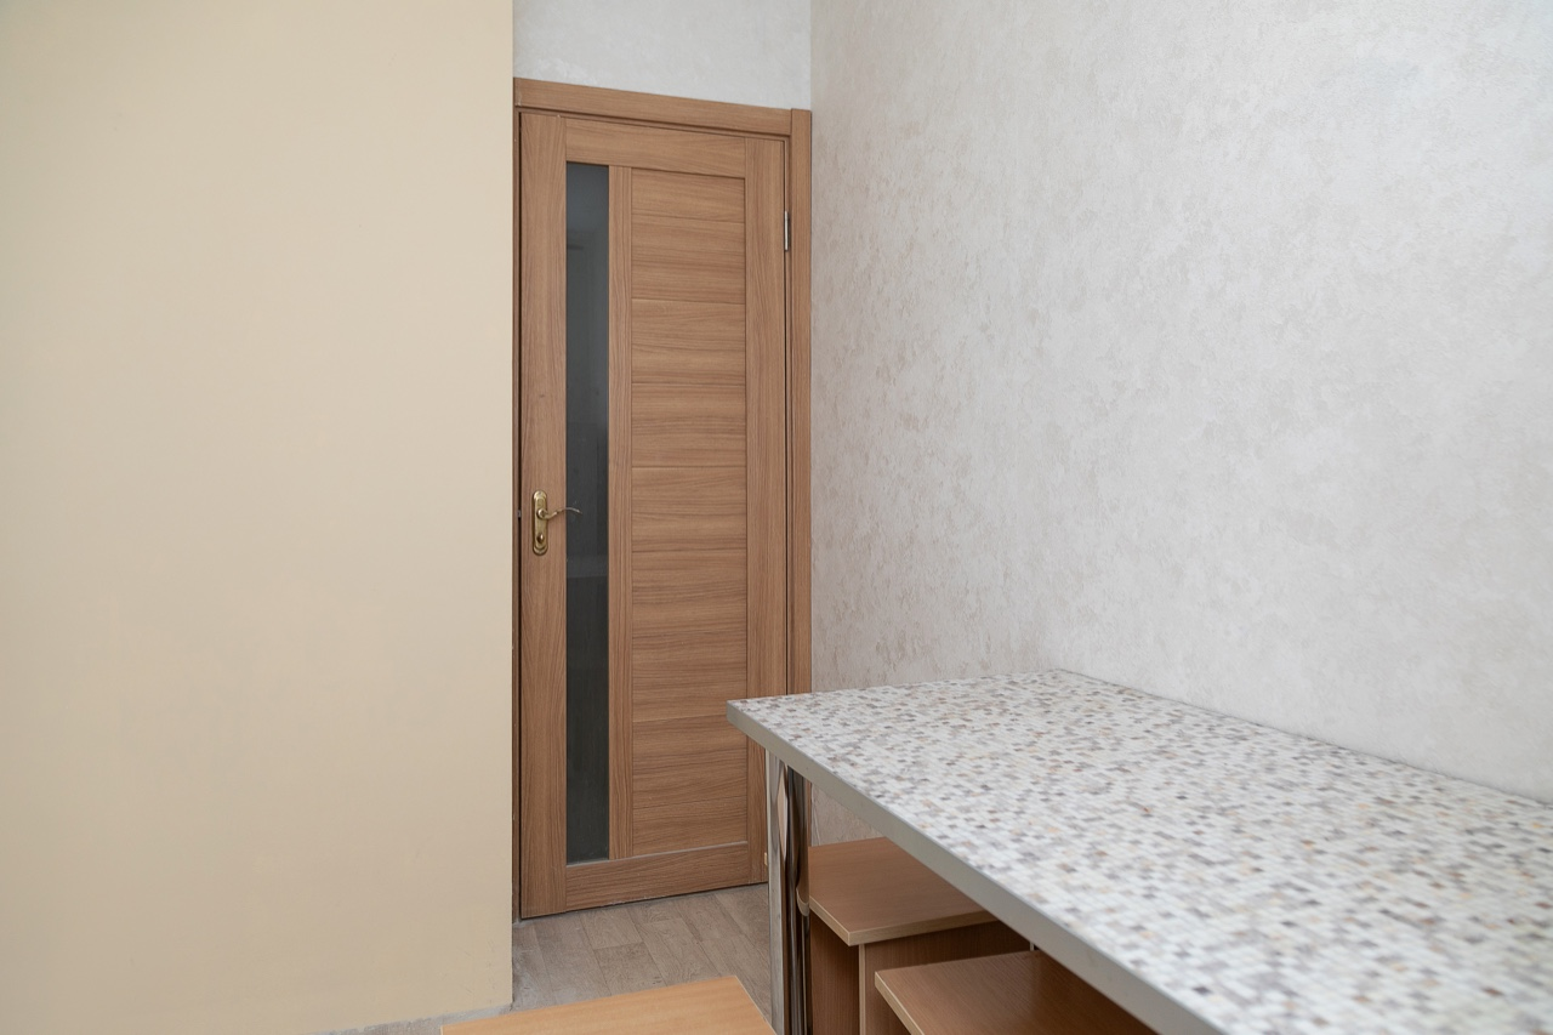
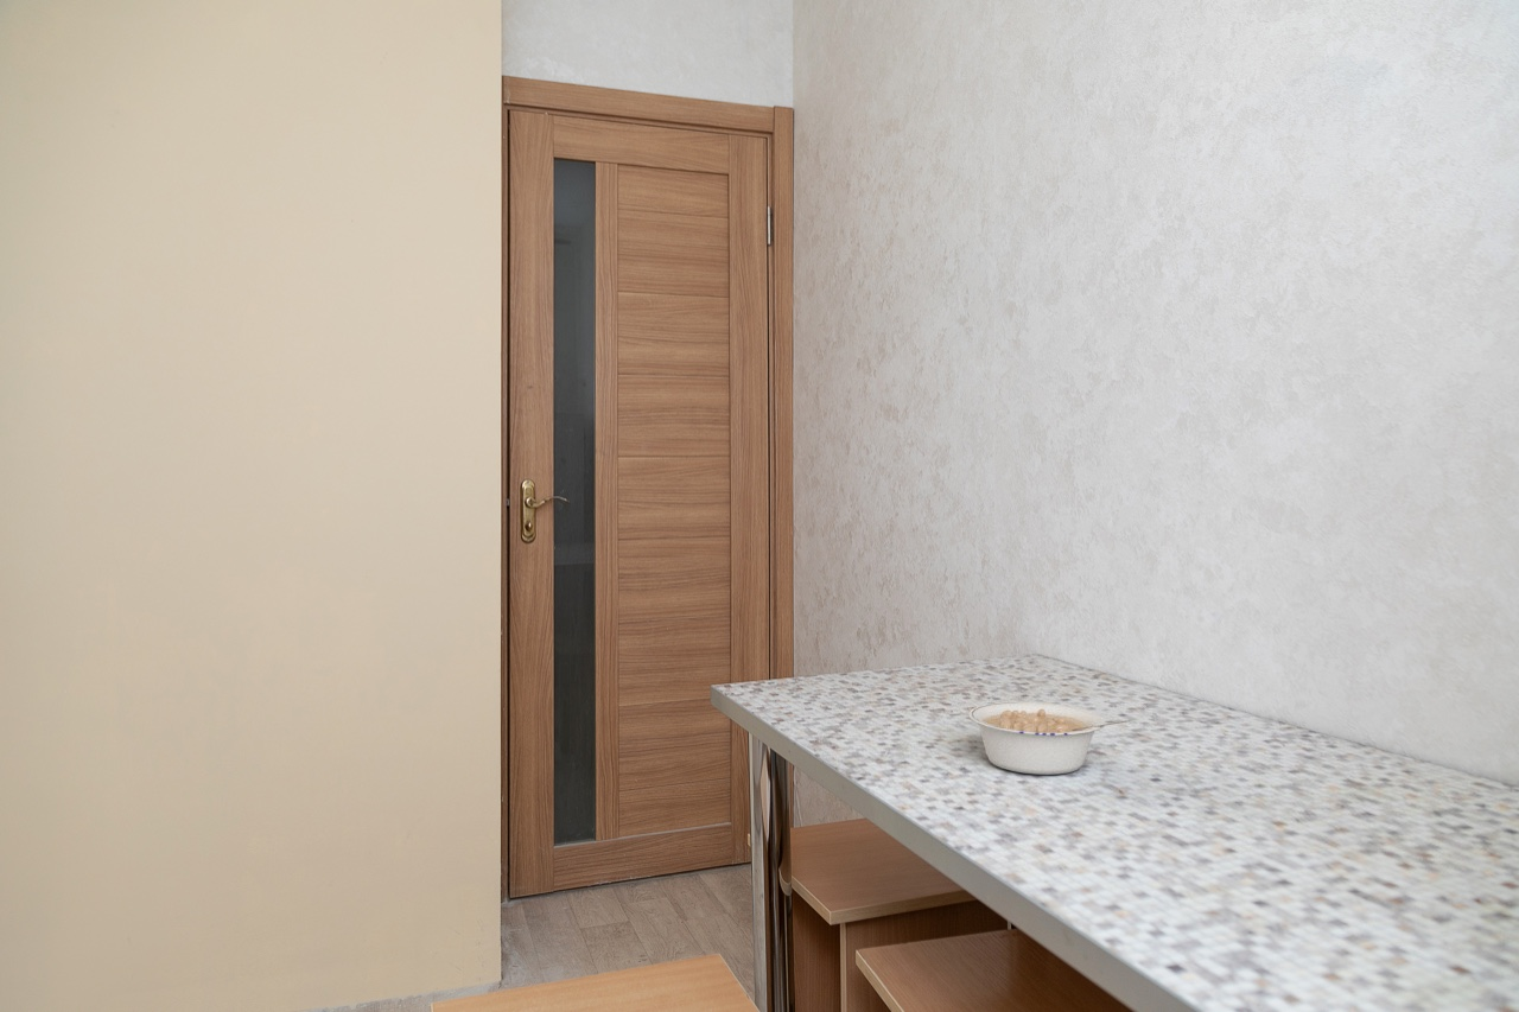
+ legume (1041, 734)
